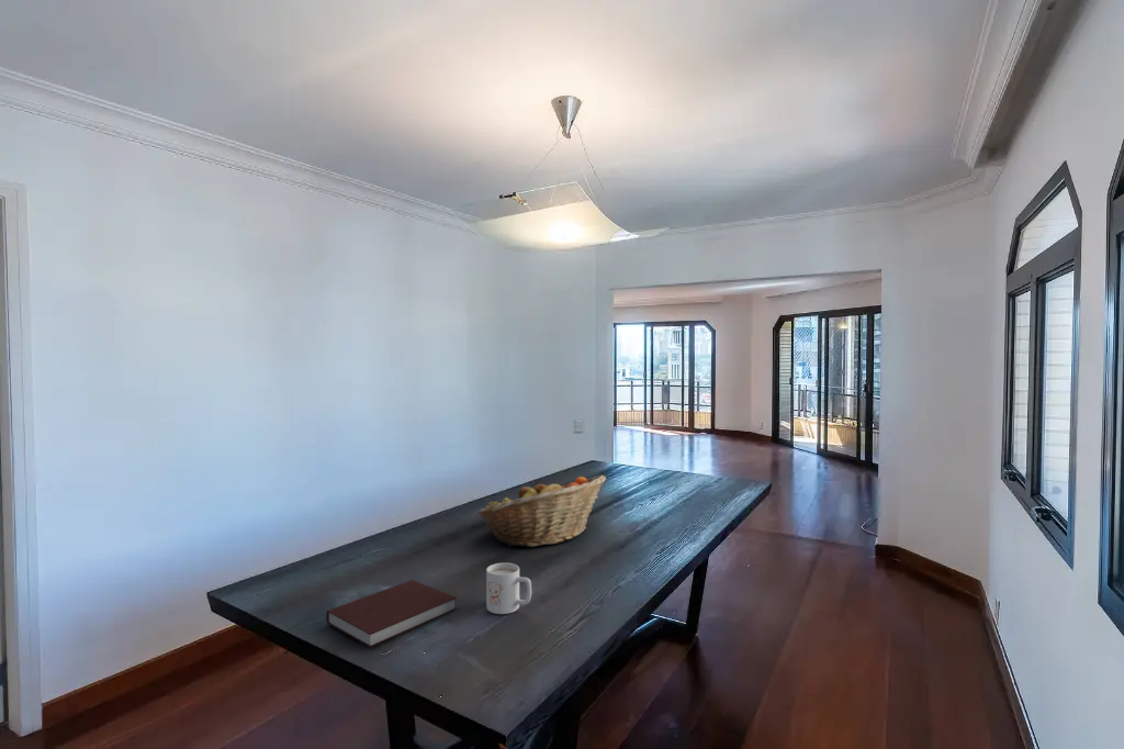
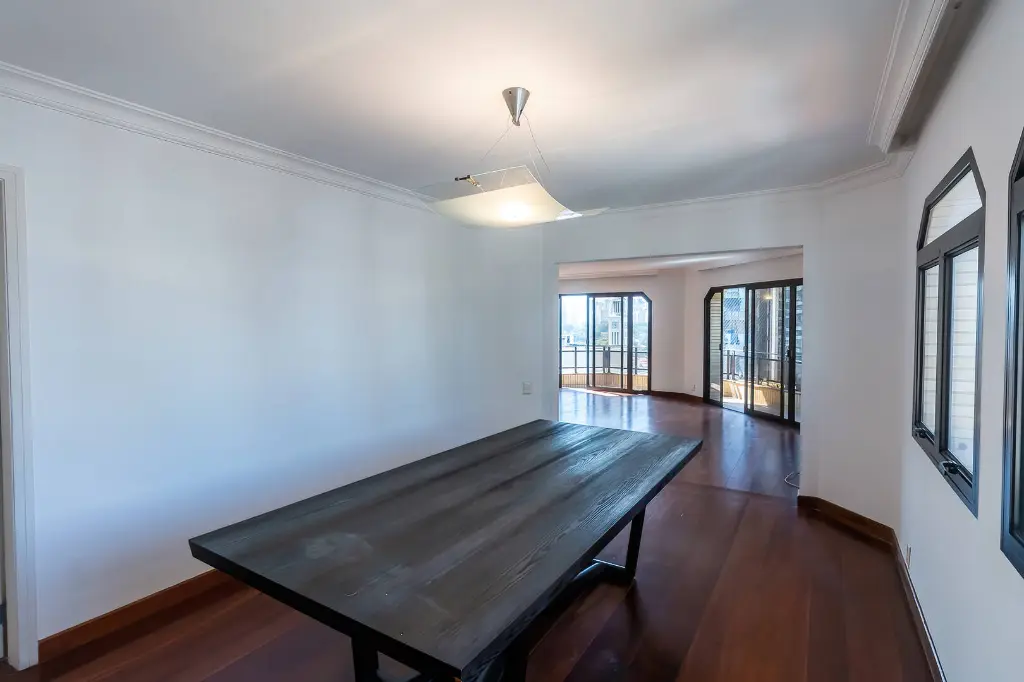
- mug (509, 589)
- notebook (393, 610)
- fruit basket (544, 504)
